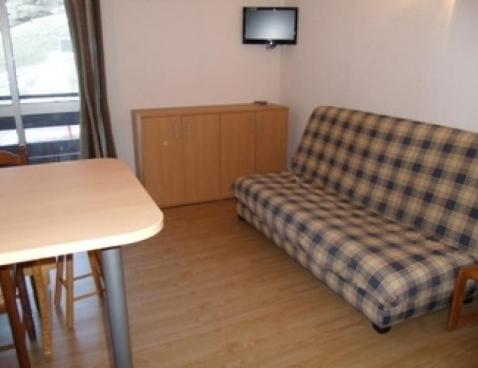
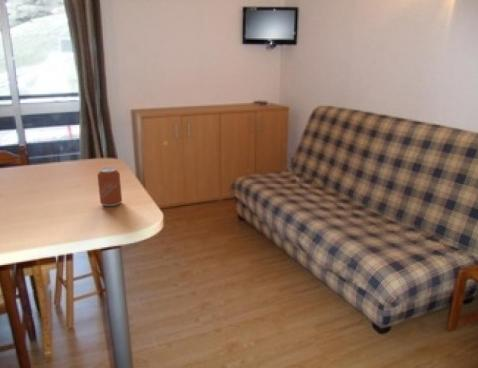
+ can (109, 186)
